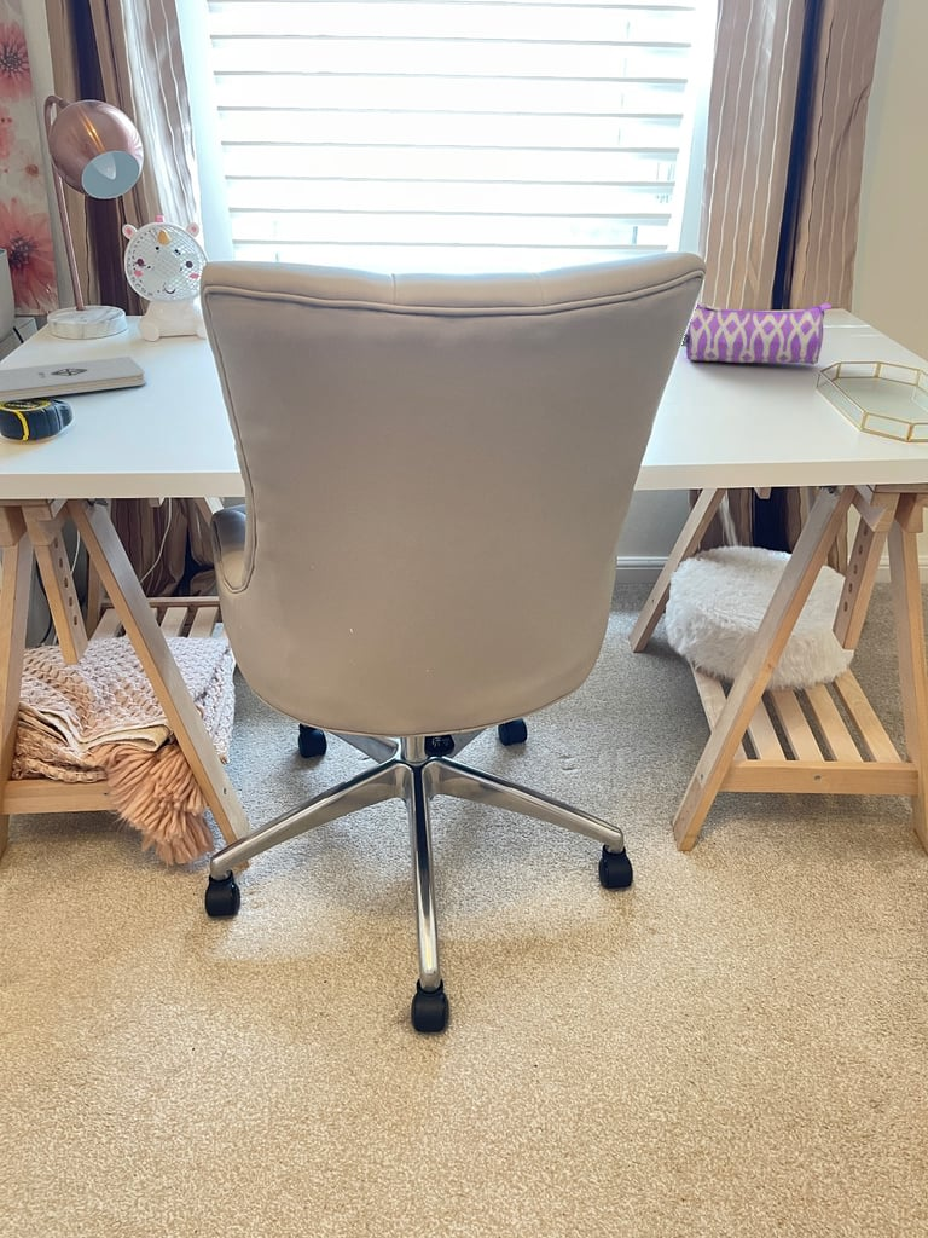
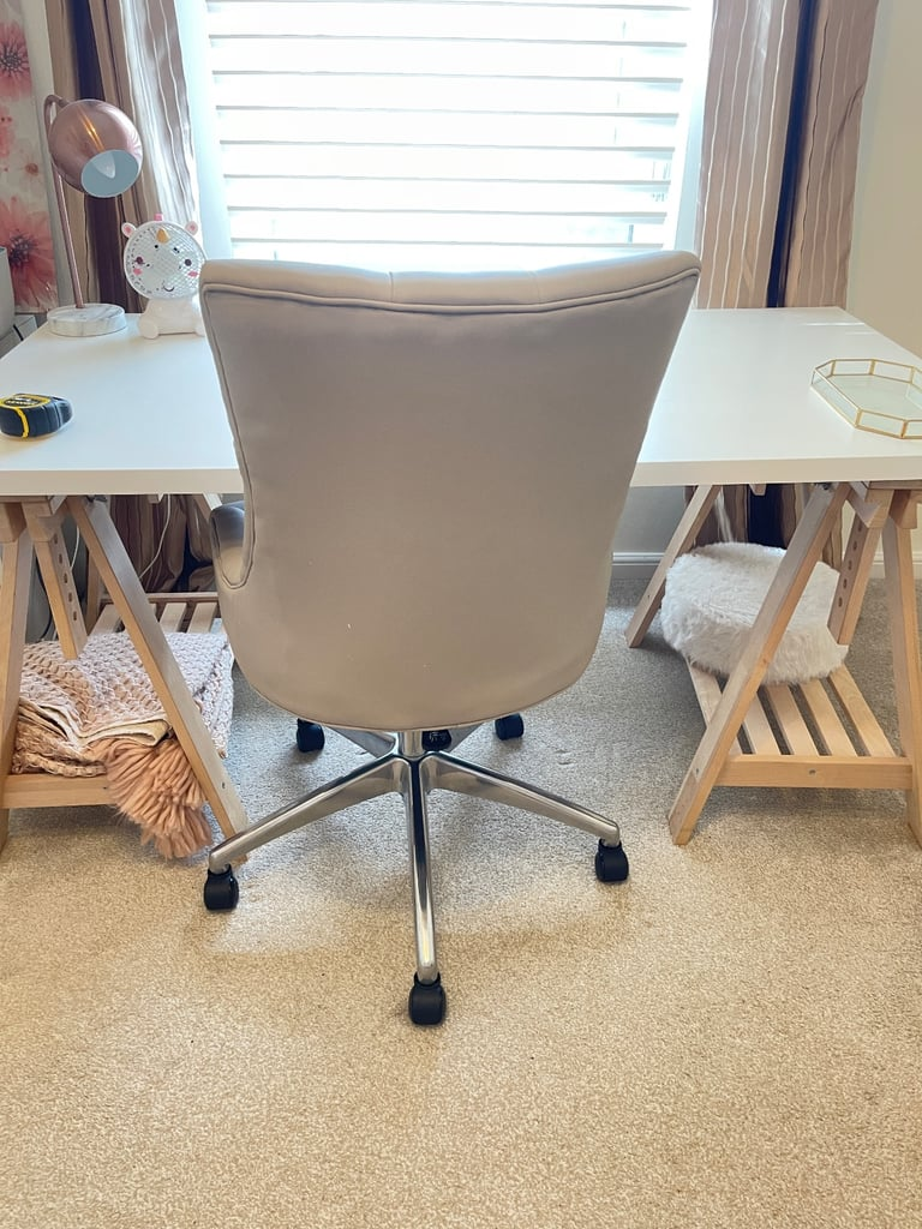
- notepad (65, 377)
- pencil case (753, 331)
